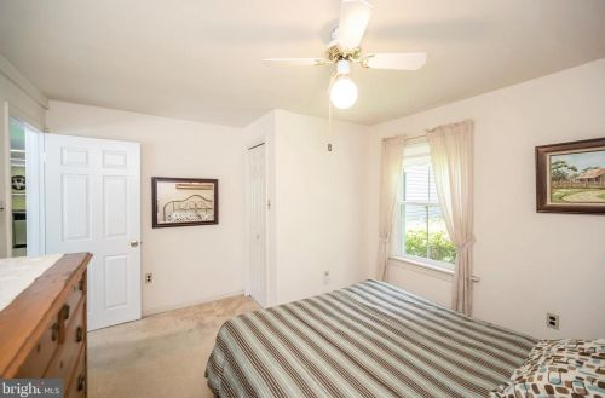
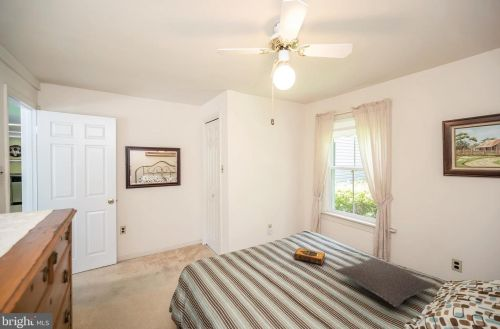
+ pillow (382, 277)
+ hardback book (309, 256)
